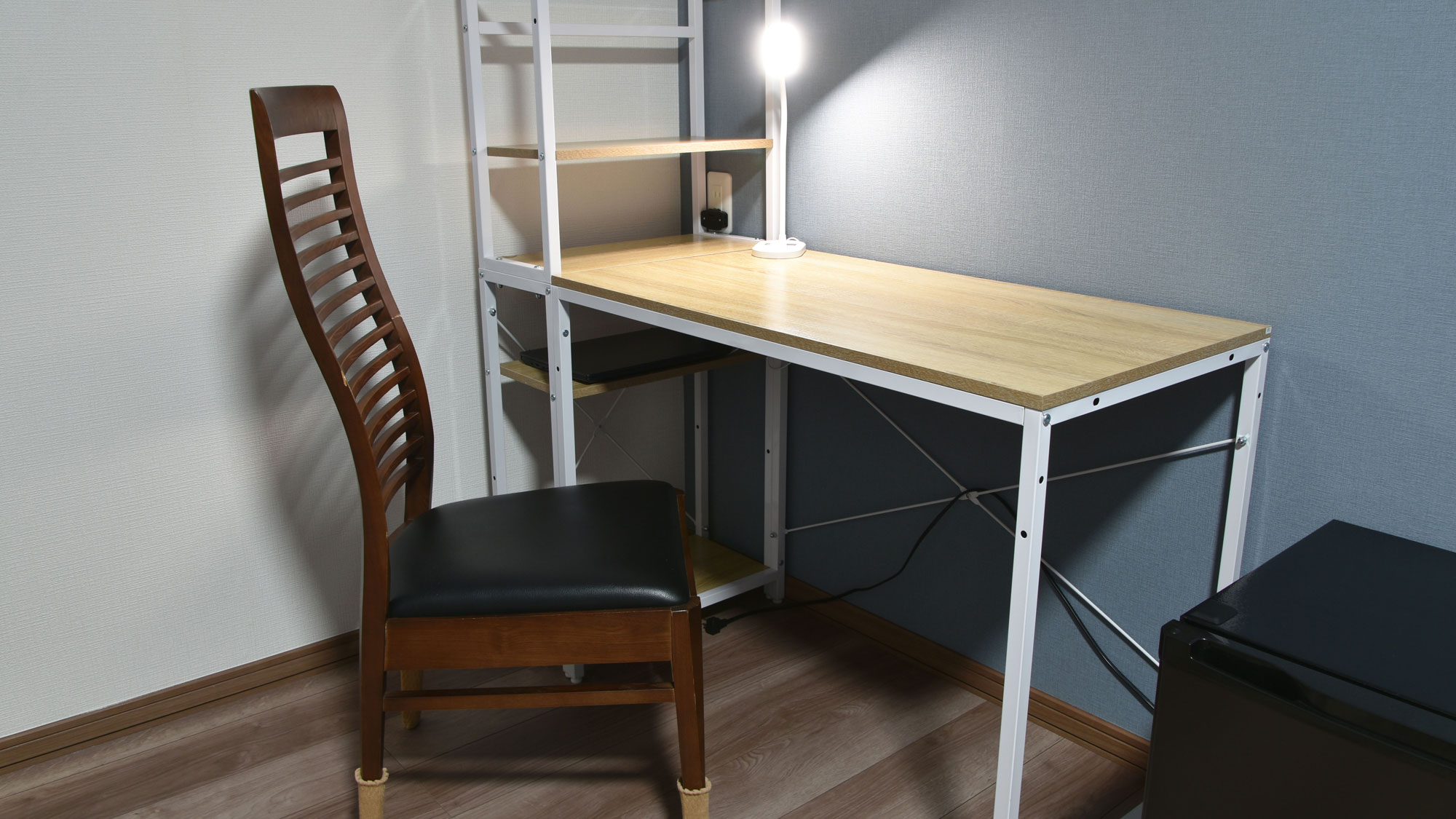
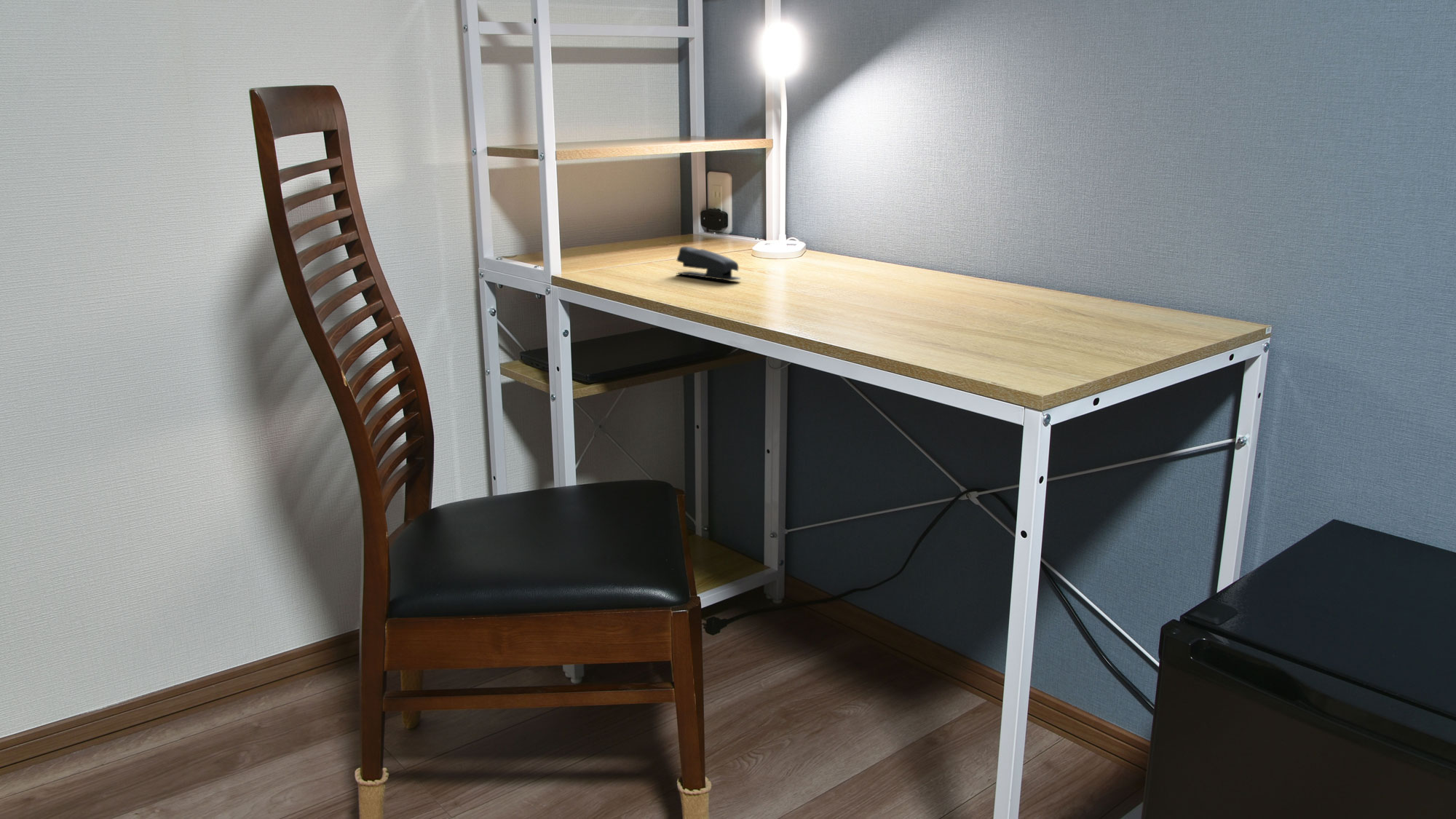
+ stapler (708, 263)
